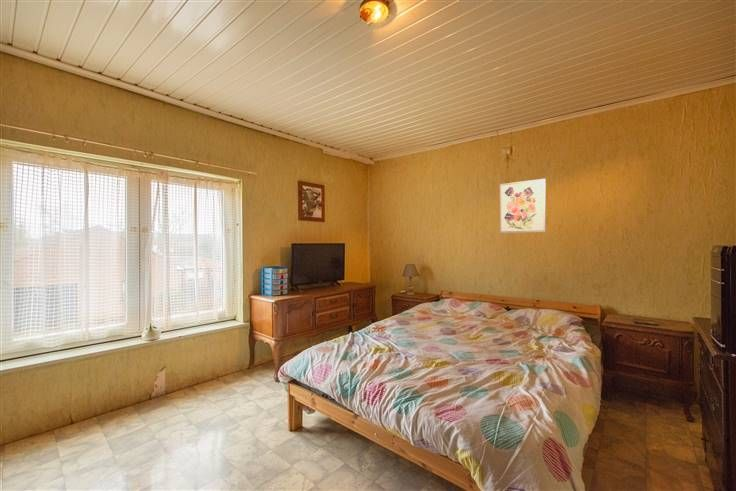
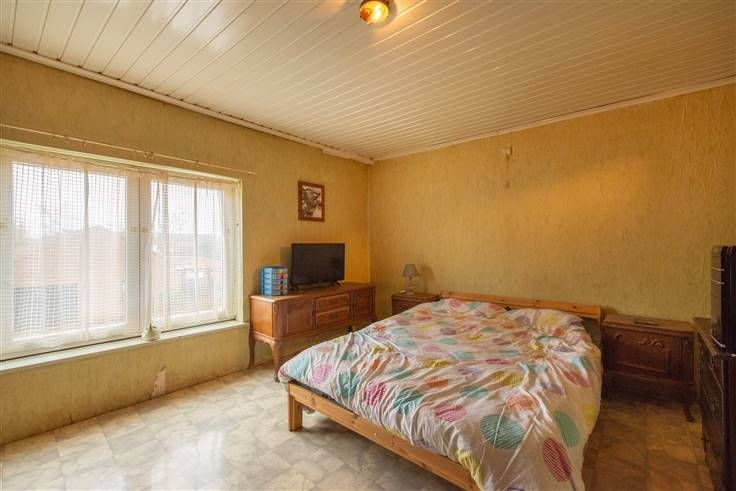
- wall art (521, 207)
